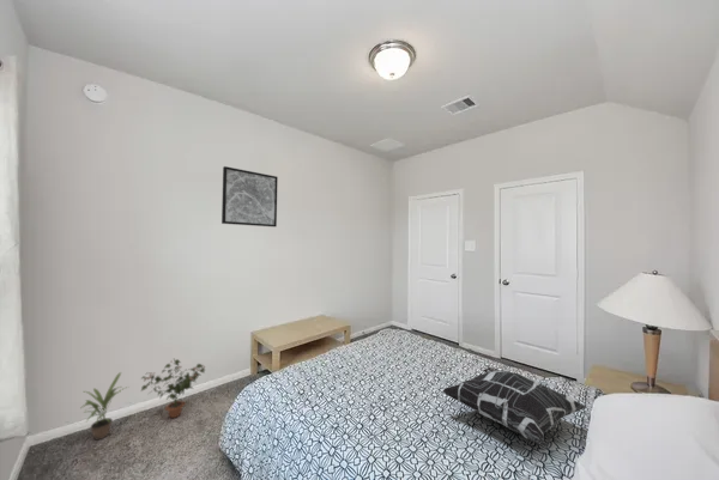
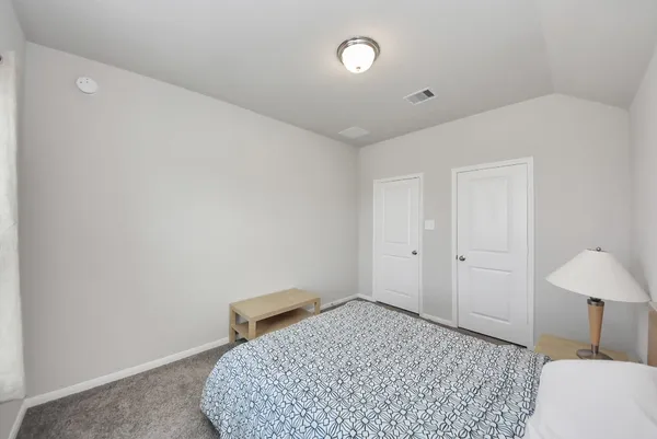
- decorative pillow (509, 396)
- wall art (250, 198)
- potted plant (105, 408)
- potted plant (175, 388)
